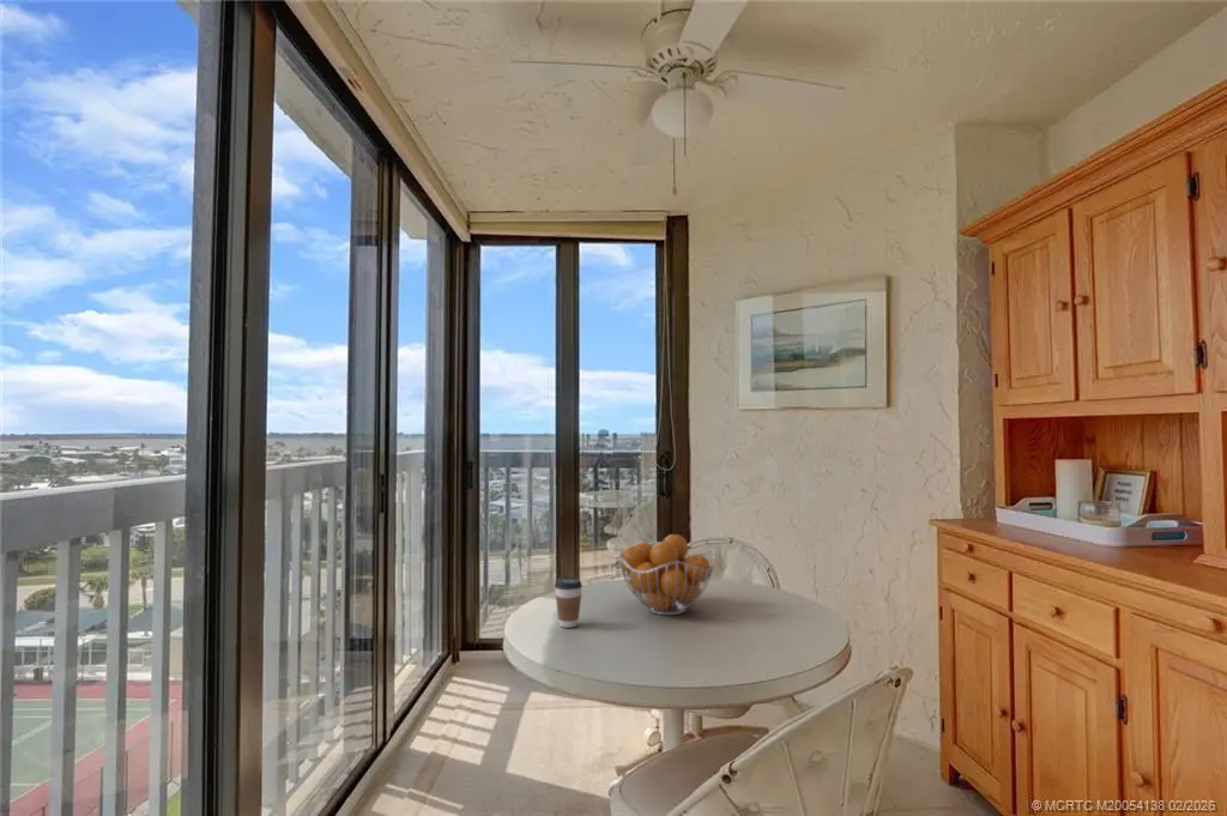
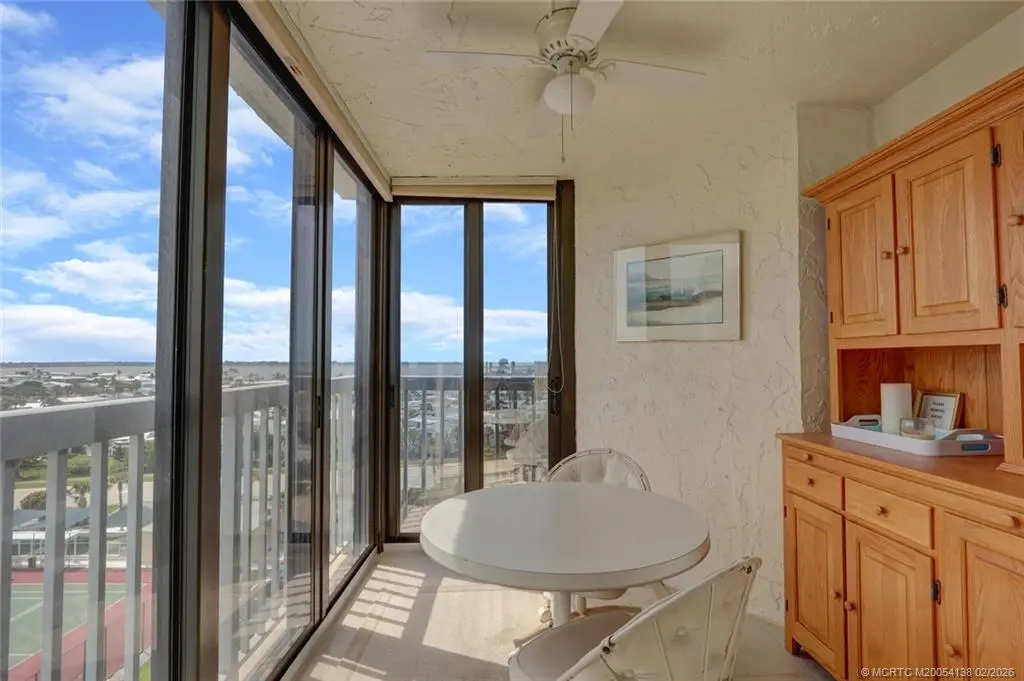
- fruit basket (666, 573)
- coffee cup (568, 602)
